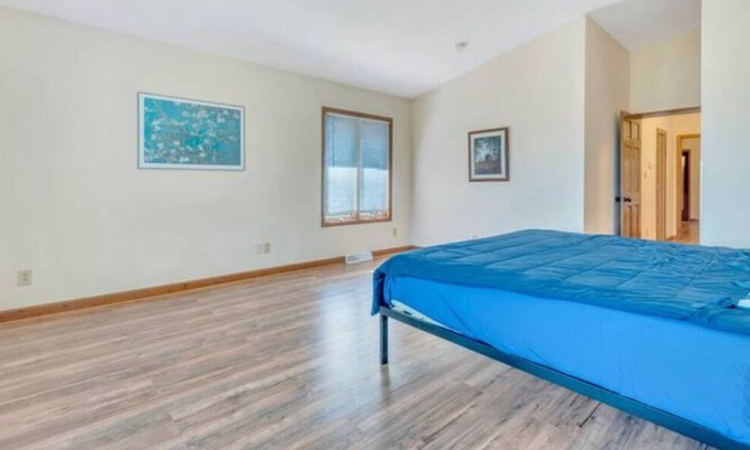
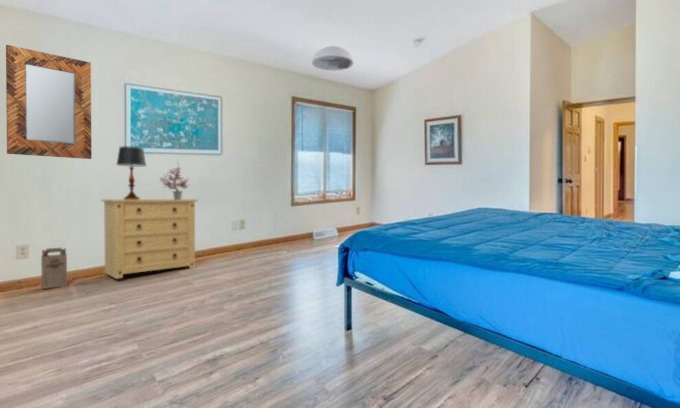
+ dresser (151, 235)
+ table lamp (131, 173)
+ home mirror (51, 105)
+ potted plant (176, 179)
+ ceiling light (332, 55)
+ cardboard box (54, 267)
